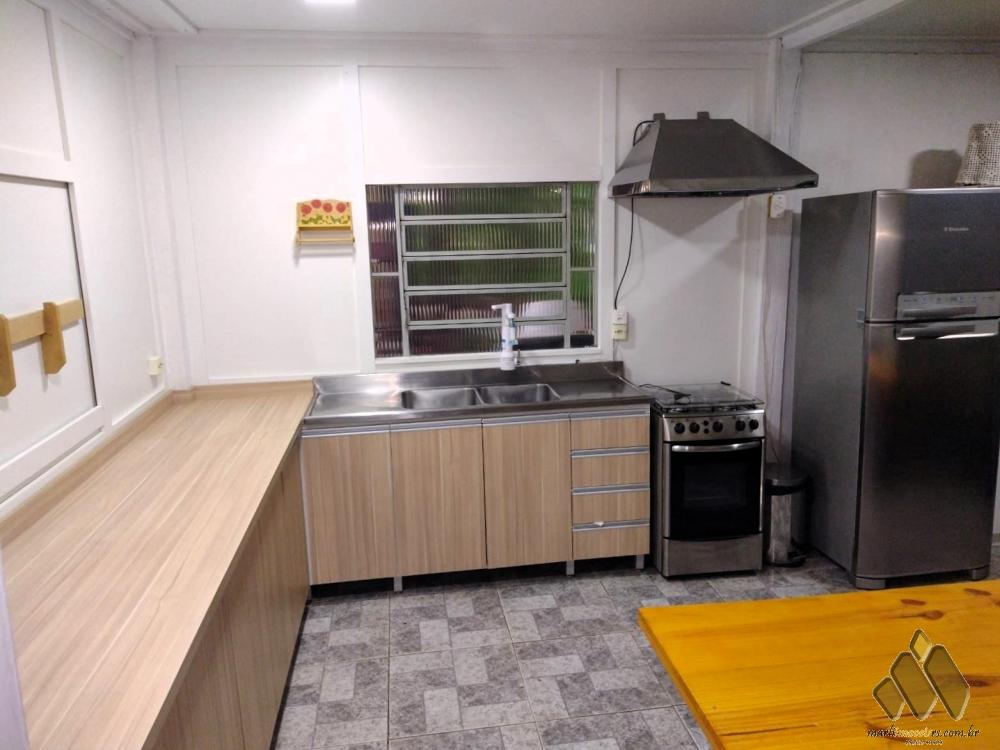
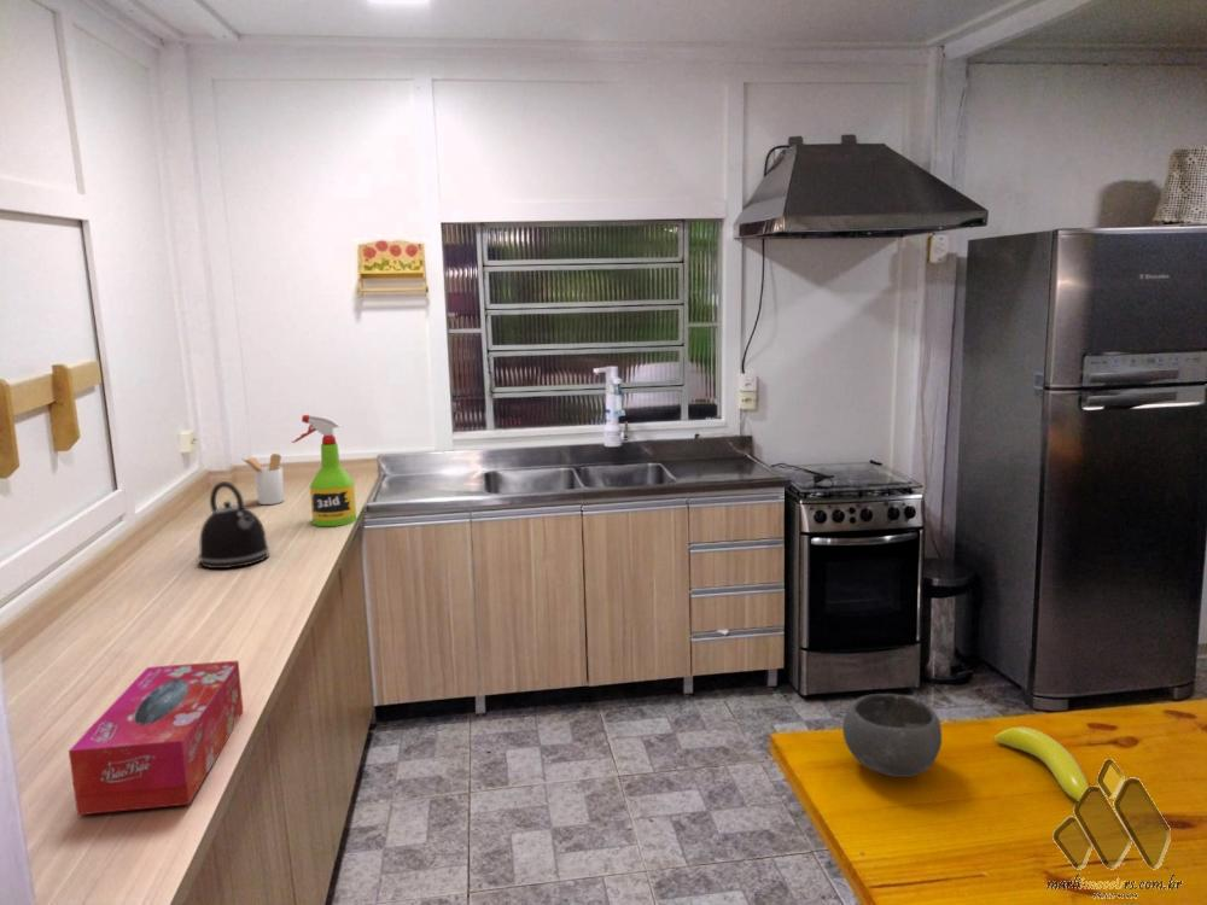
+ utensil holder (262, 478)
+ bowl (891, 738)
+ banana (1043, 760)
+ spray bottle (323, 468)
+ tissue box (165, 729)
+ kettle (231, 520)
